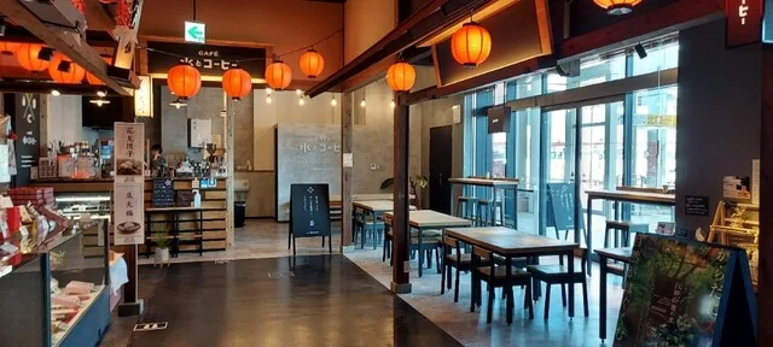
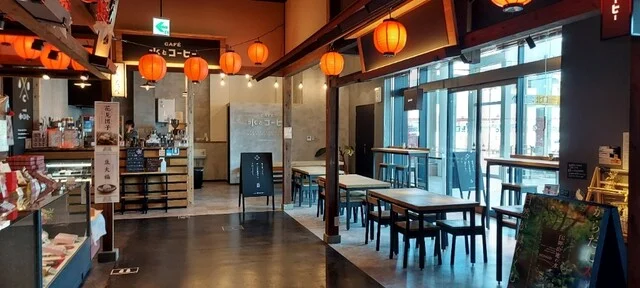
- house plant (162, 242)
